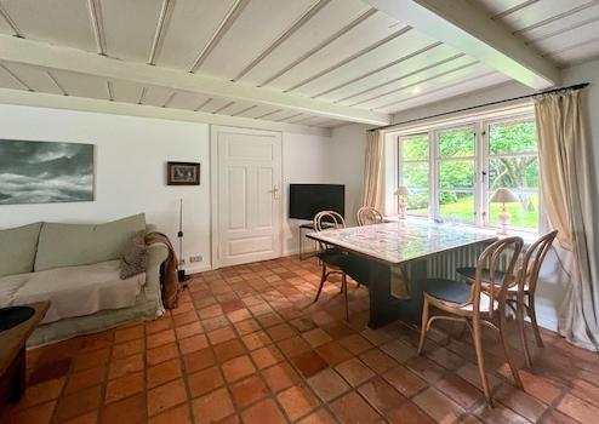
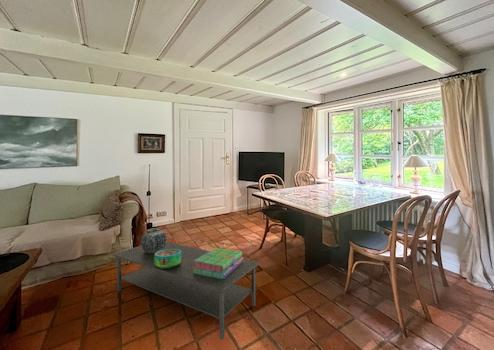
+ decorative bowl (168, 258)
+ stack of books (219, 261)
+ coffee table (182, 278)
+ vase (154, 239)
